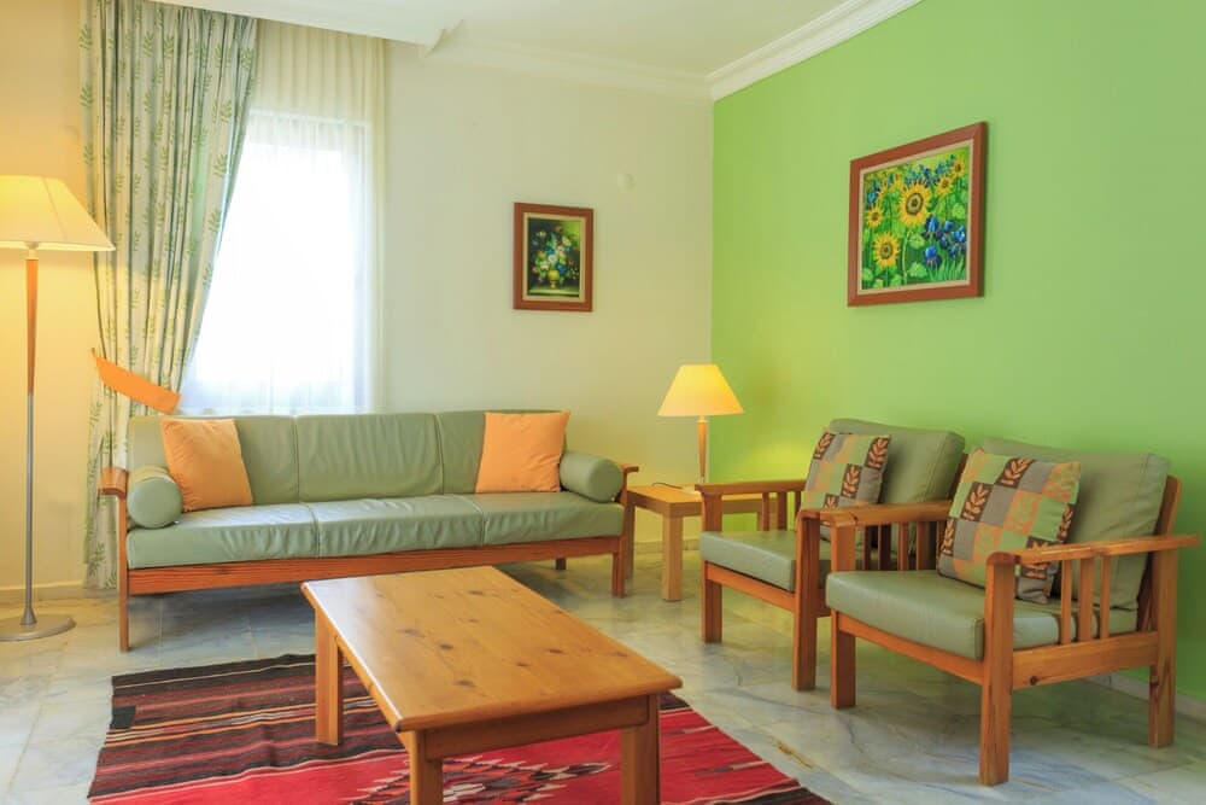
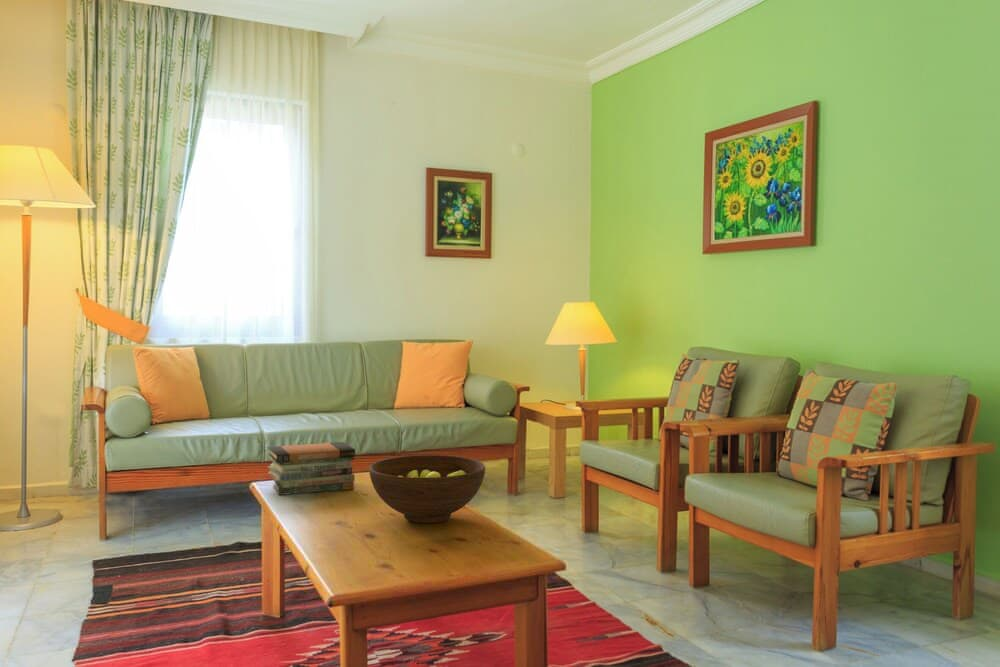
+ fruit bowl (427, 492)
+ book stack (311, 467)
